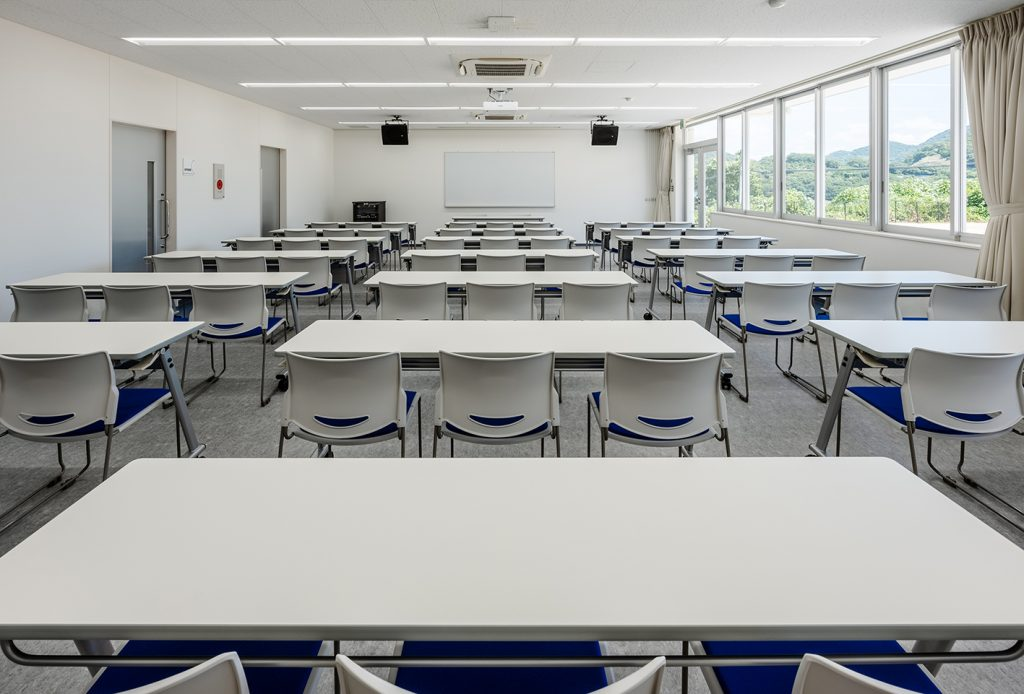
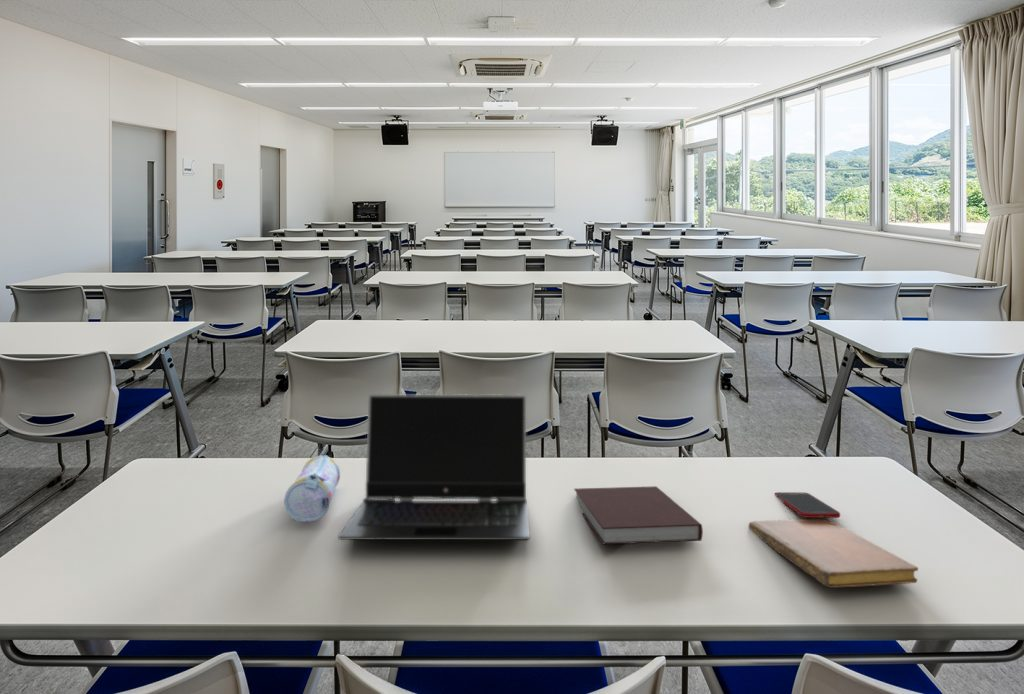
+ notebook (632, 512)
+ laptop computer (441, 462)
+ pencil case (314, 485)
+ notebook (825, 549)
+ cell phone (805, 504)
